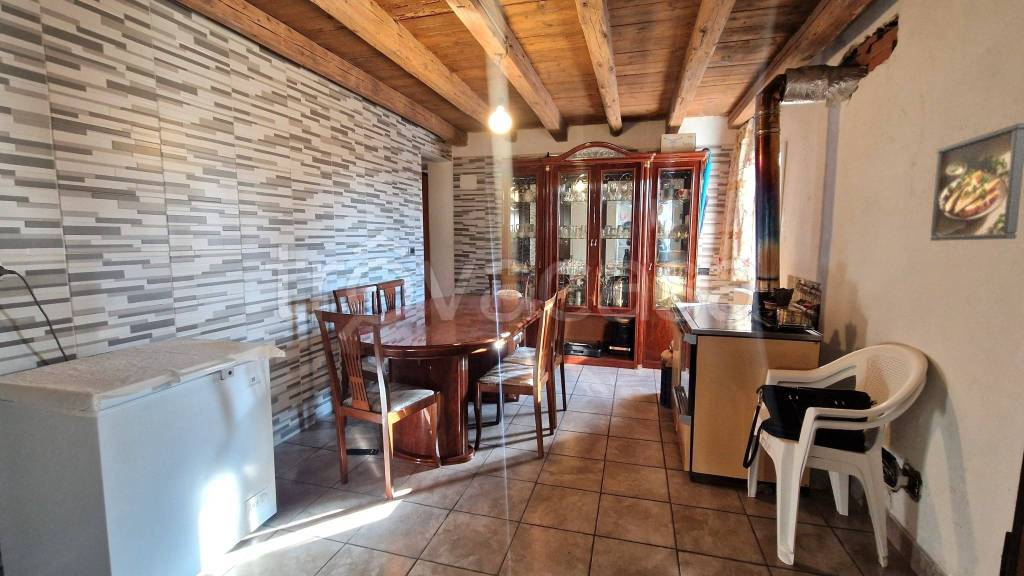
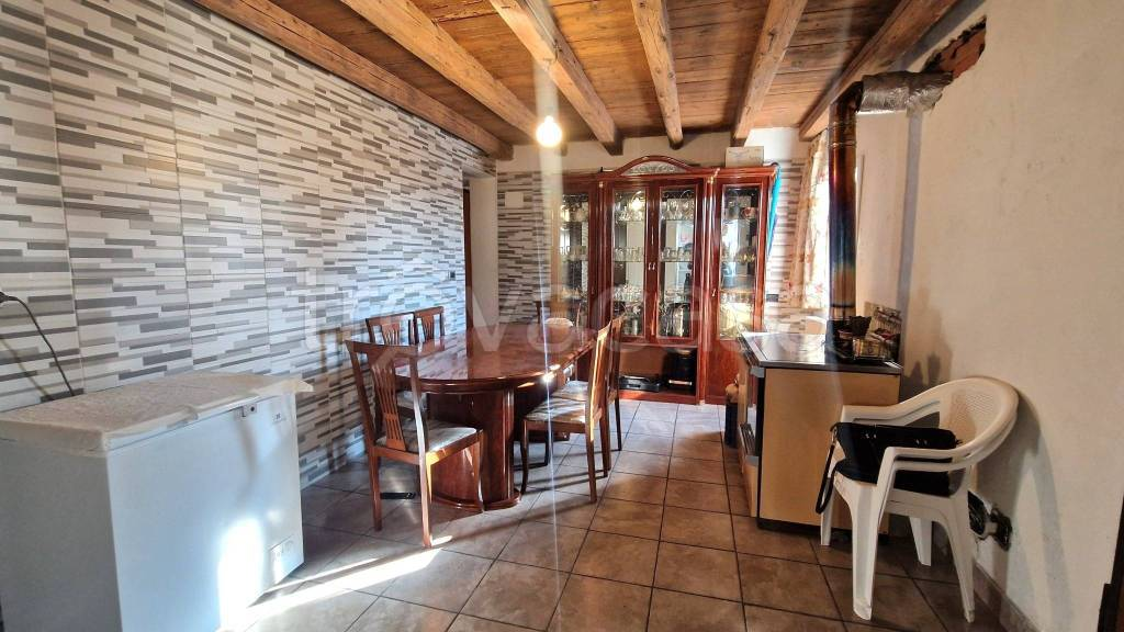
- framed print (972, 189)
